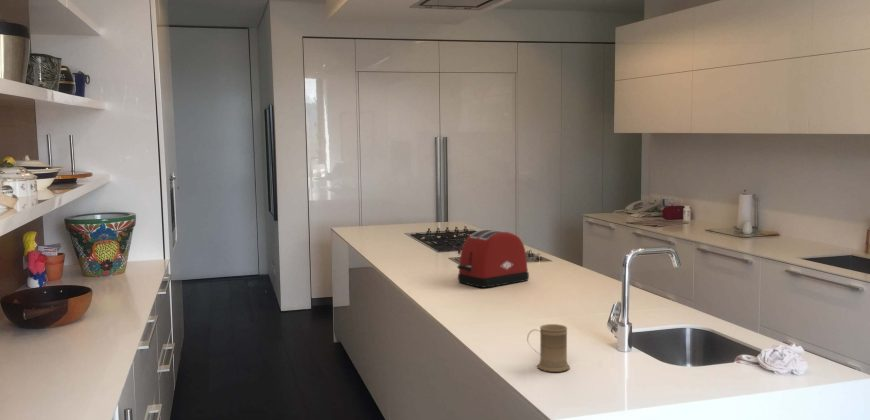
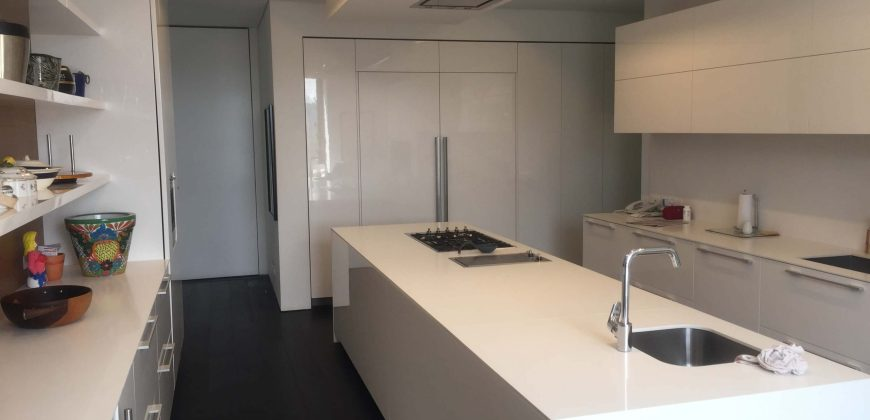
- mug (548, 347)
- toaster (493, 255)
